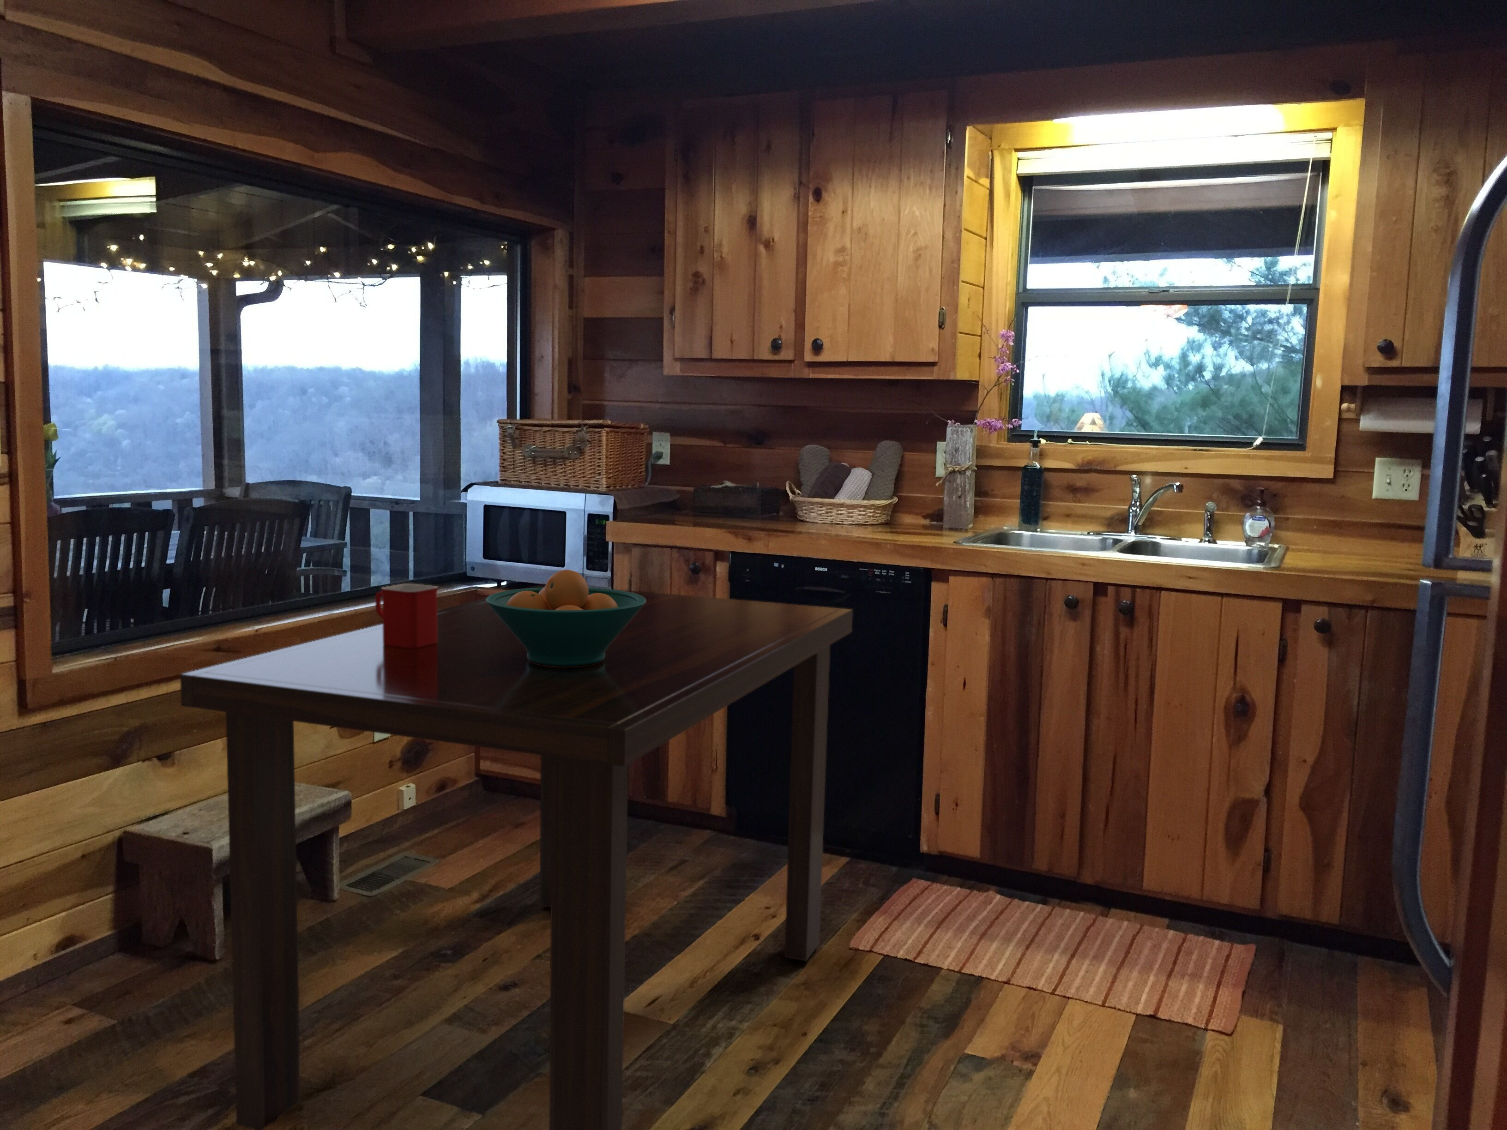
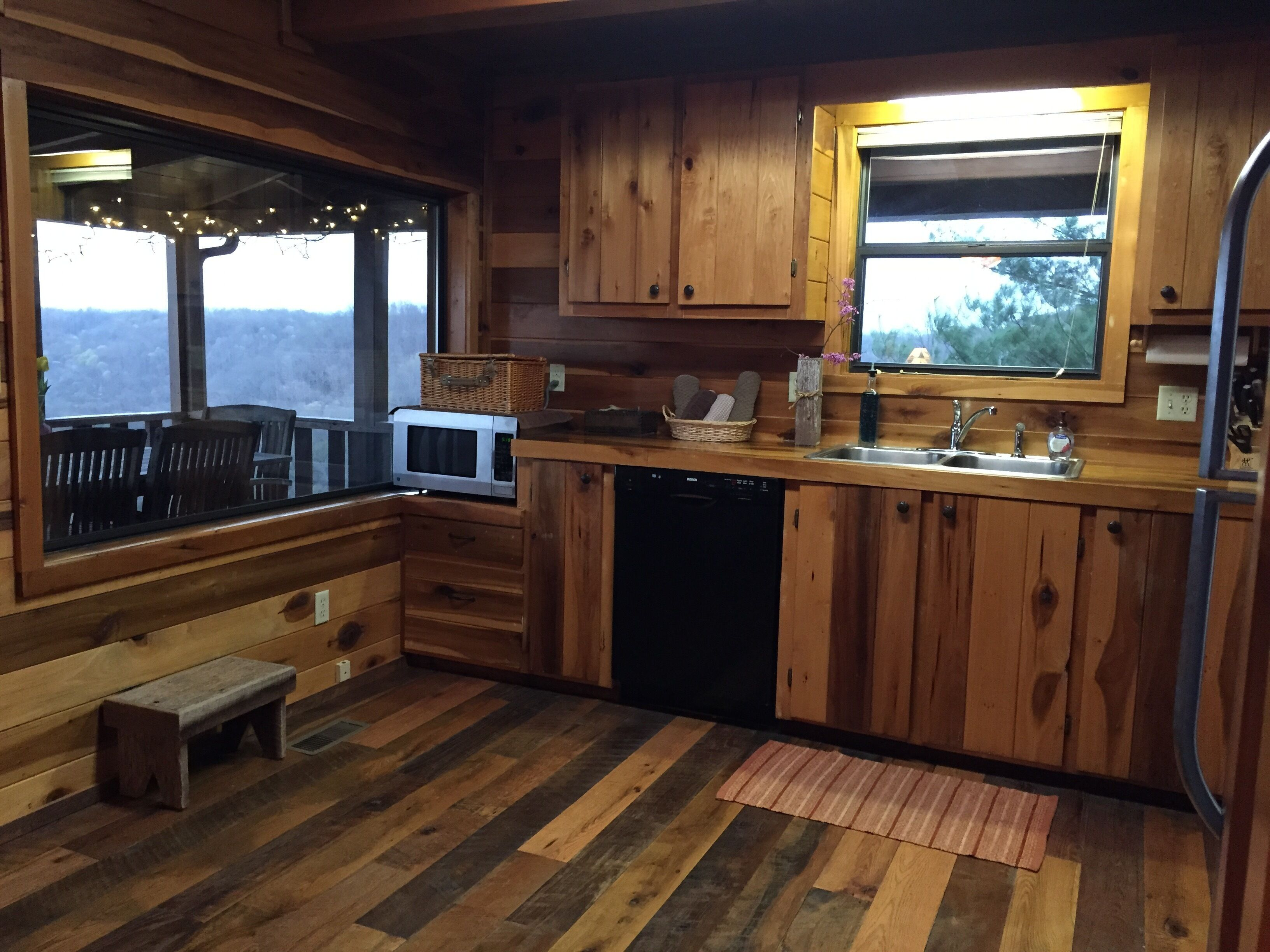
- mug (402, 614)
- dining table (572, 836)
- fruit bowl (566, 614)
